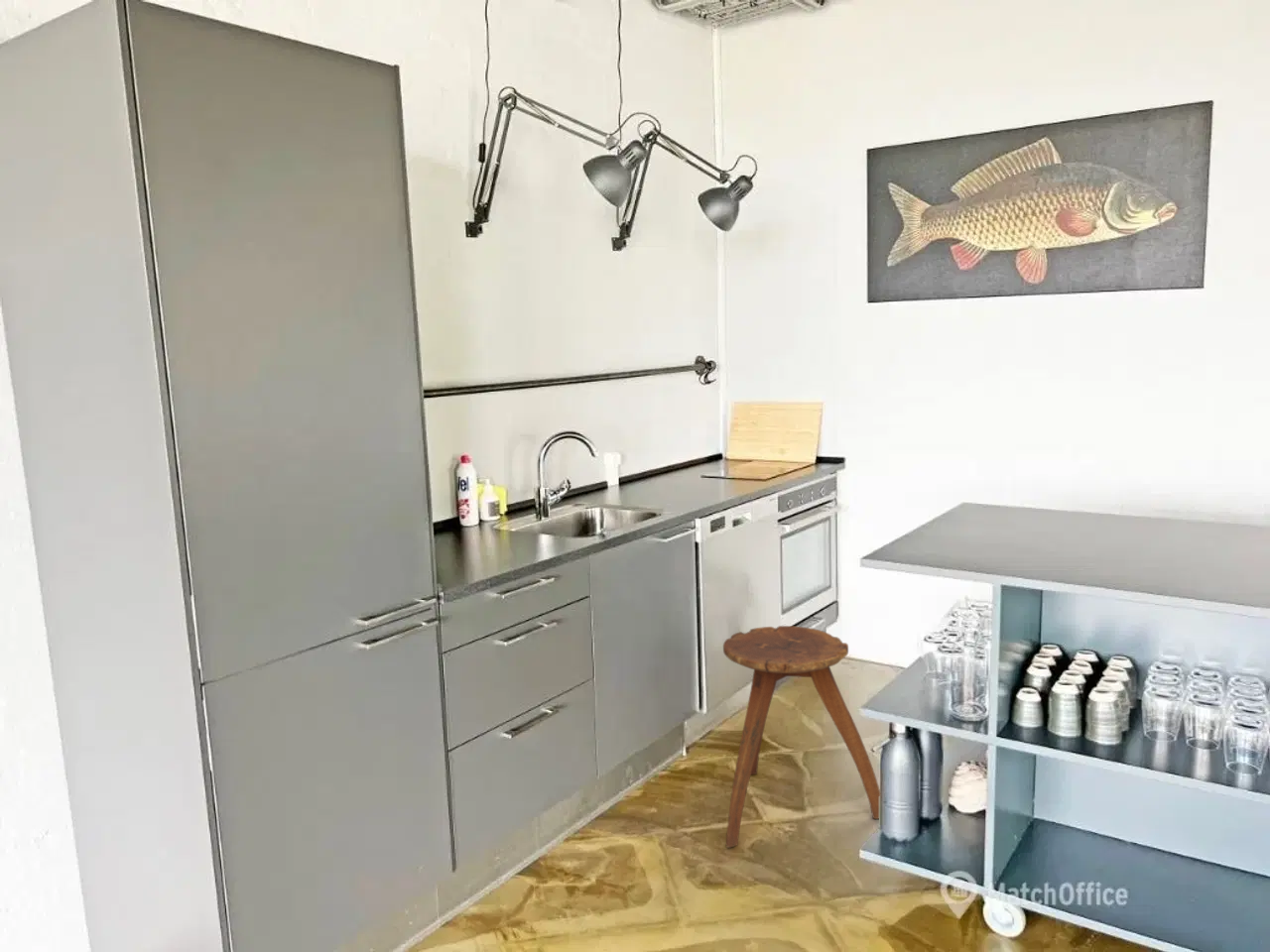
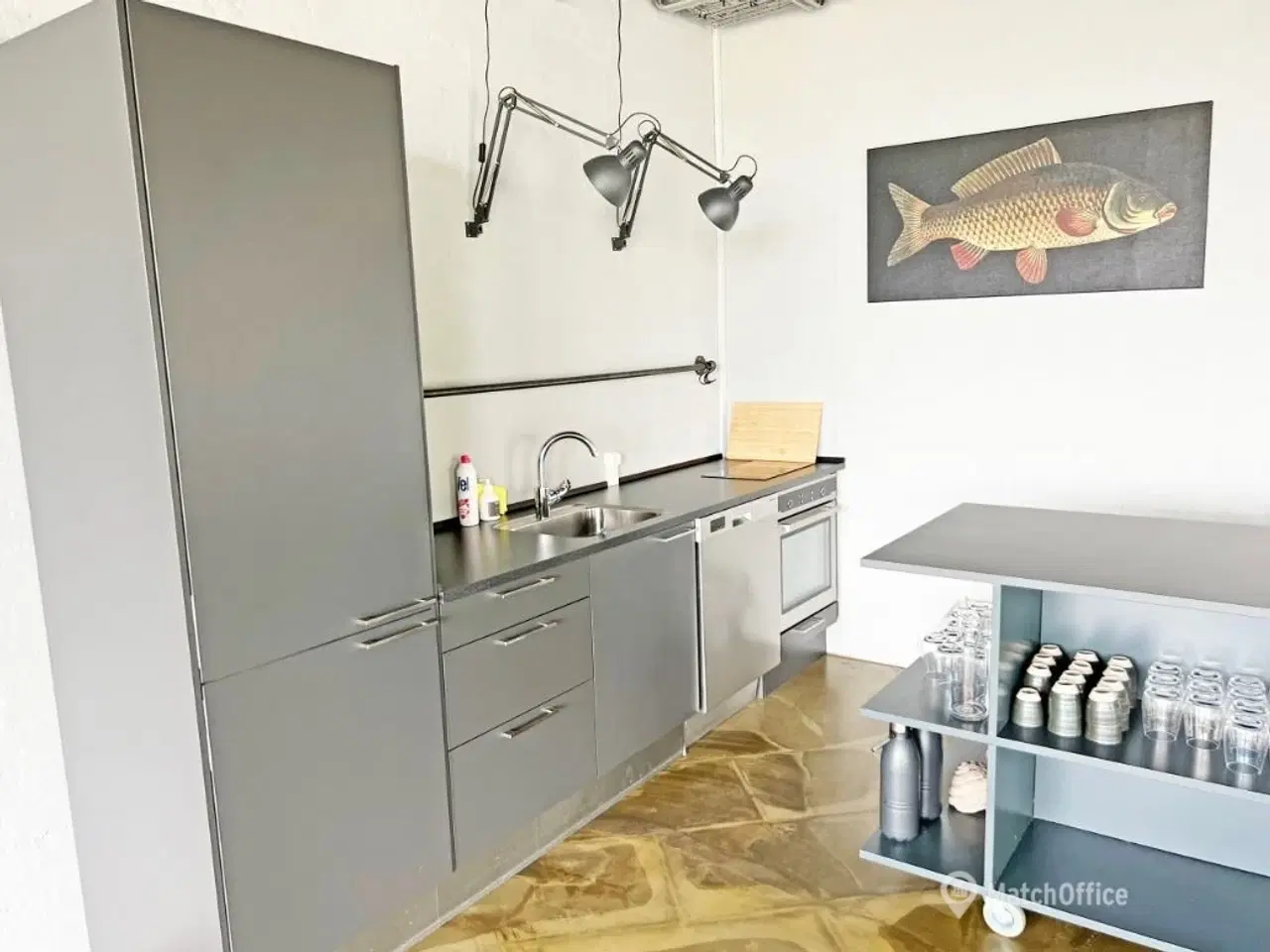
- stool (763, 730)
